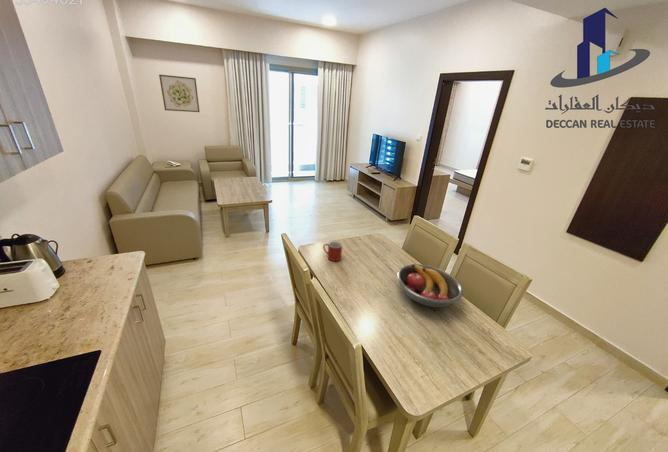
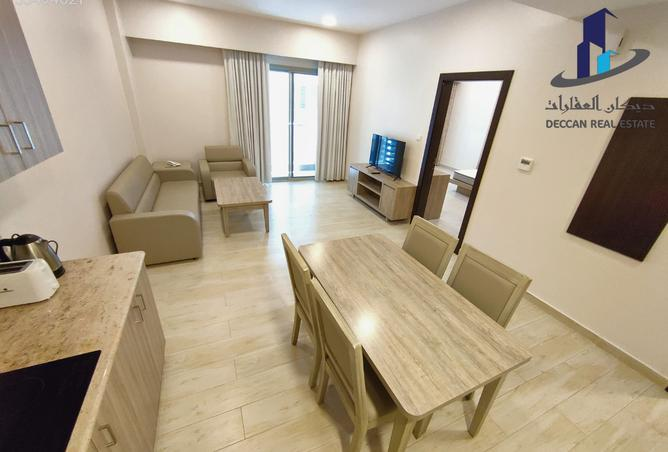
- mug (332, 250)
- fruit bowl (427, 286)
- wall art (180, 94)
